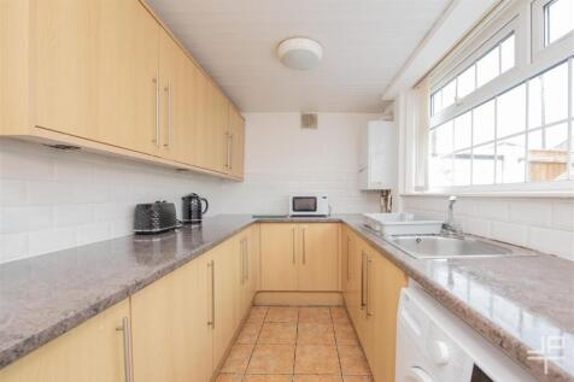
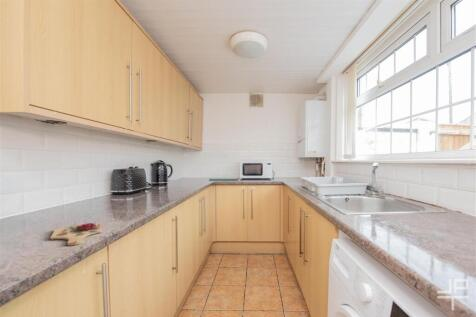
+ cutting board (77, 231)
